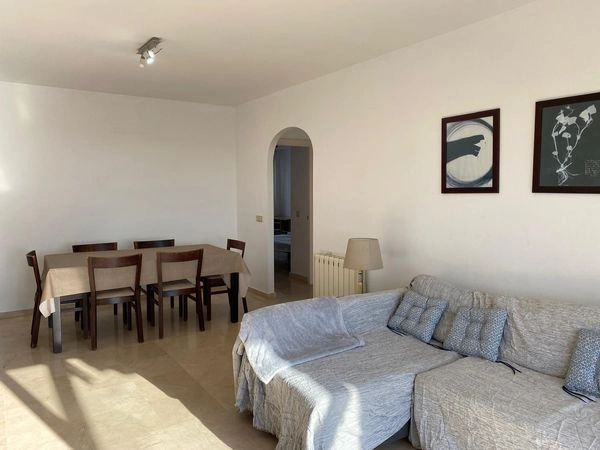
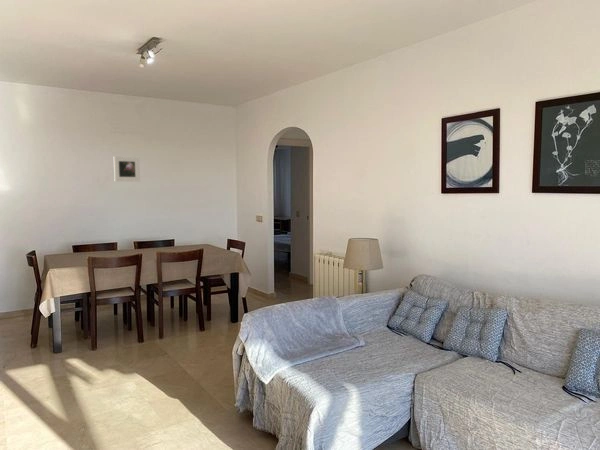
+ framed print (127, 169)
